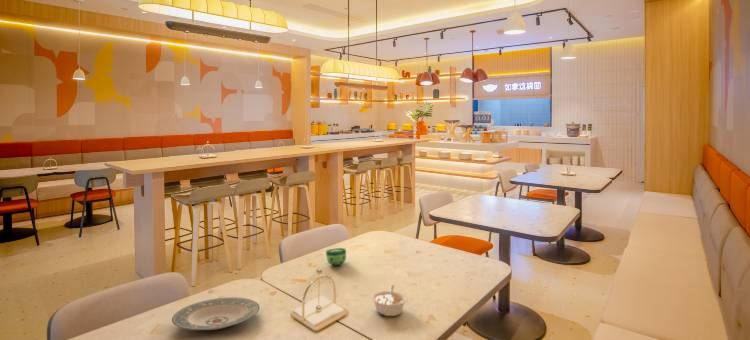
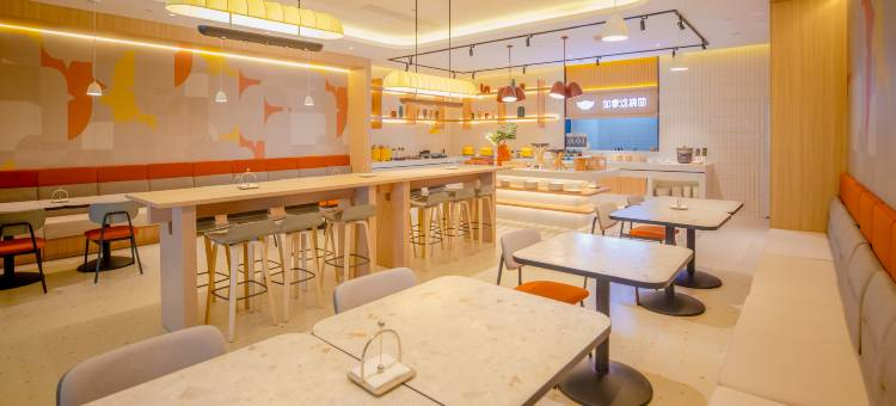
- cup (336, 255)
- legume (388, 302)
- plate (217, 316)
